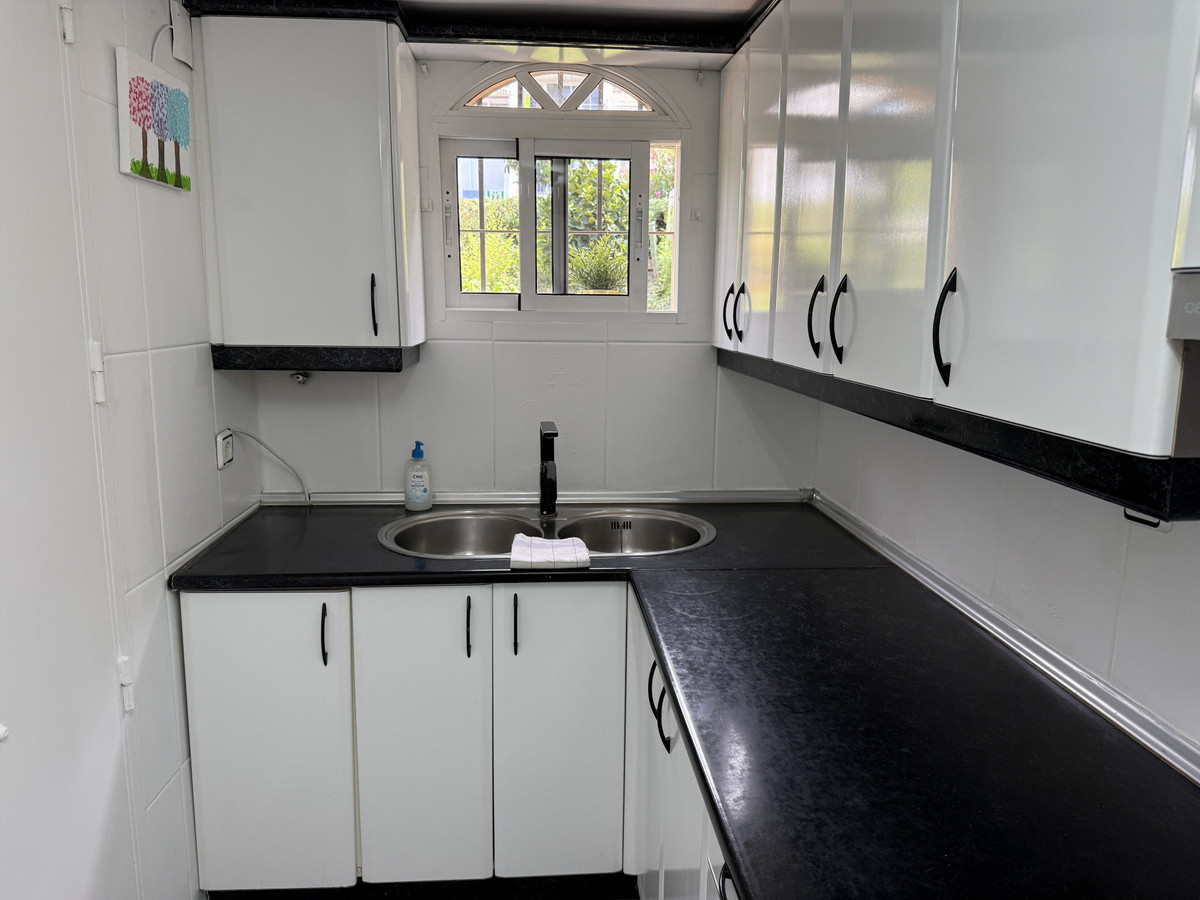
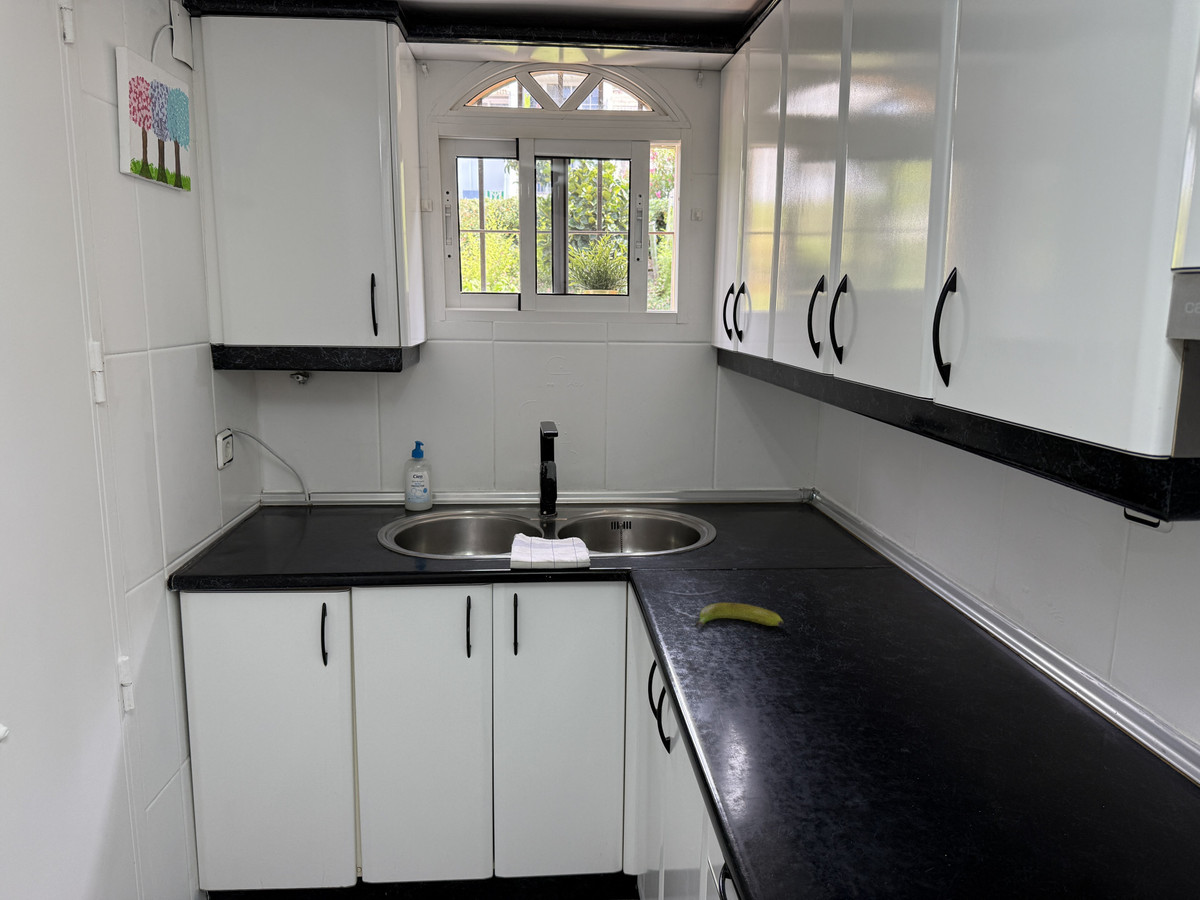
+ banana (736, 615)
